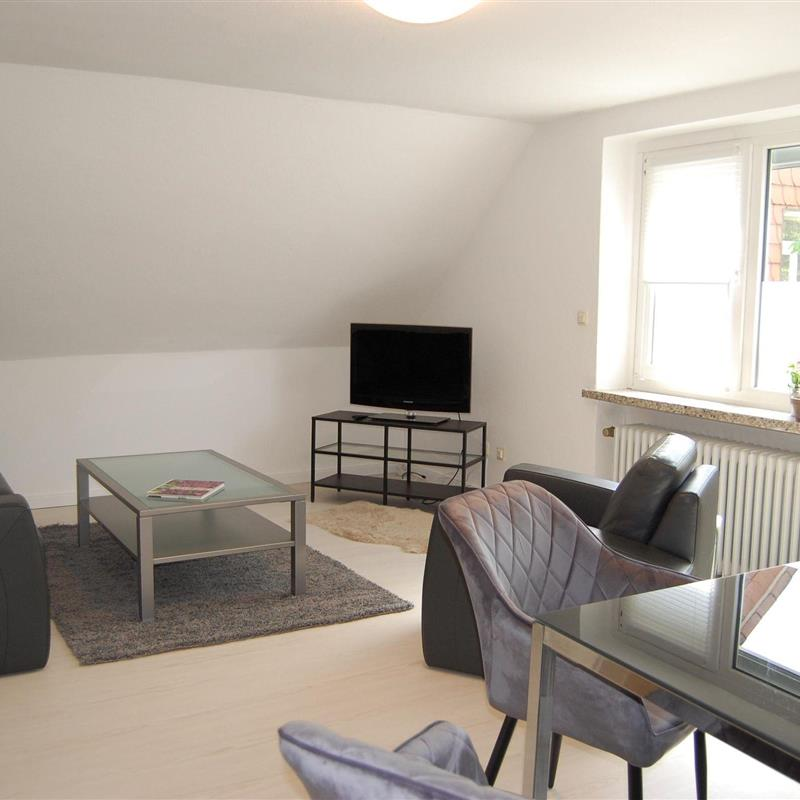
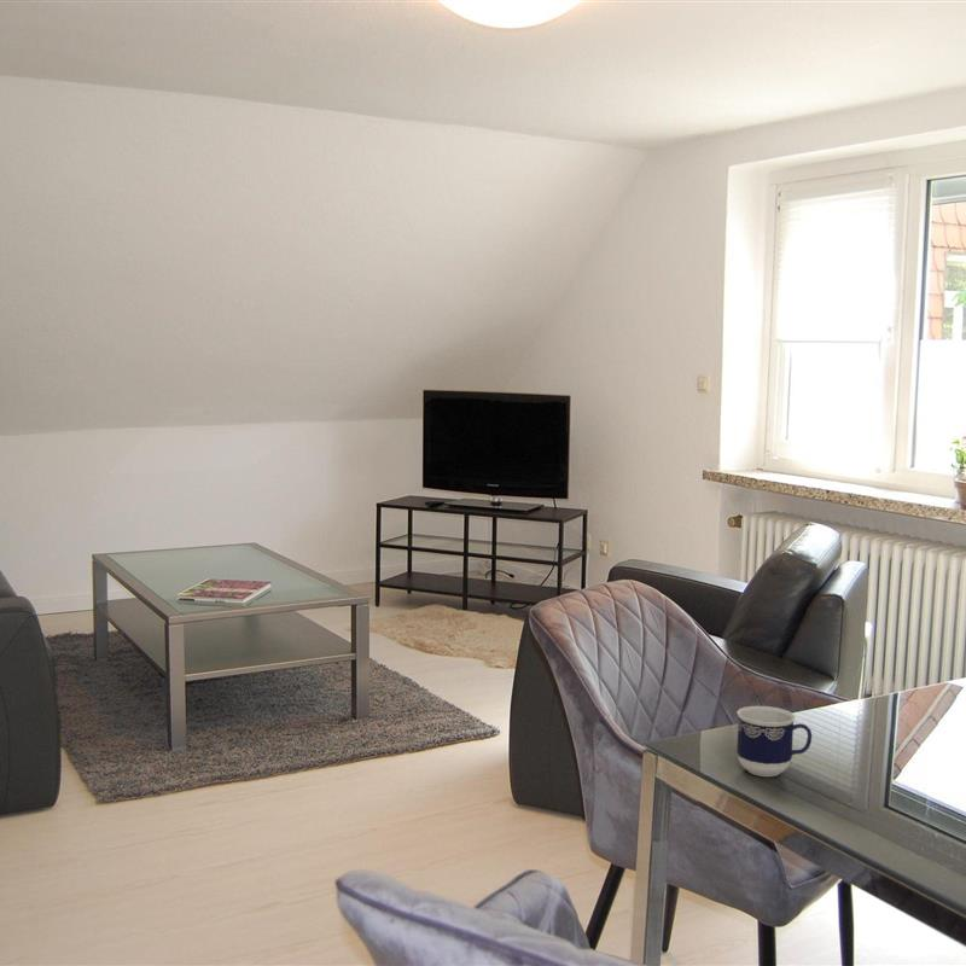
+ cup (773, 744)
